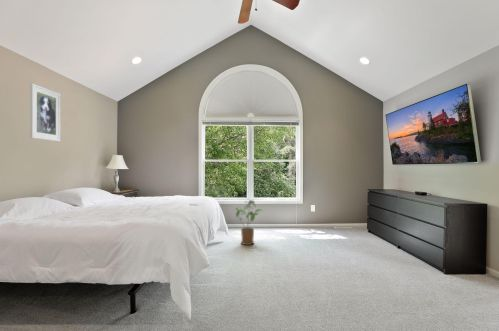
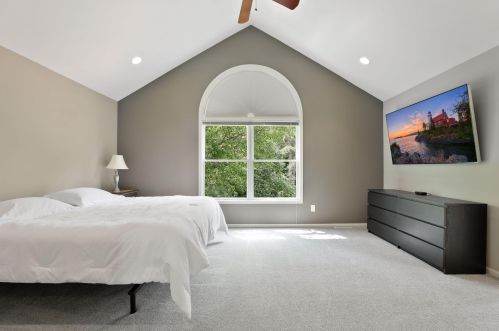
- house plant (249, 222)
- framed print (46, 114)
